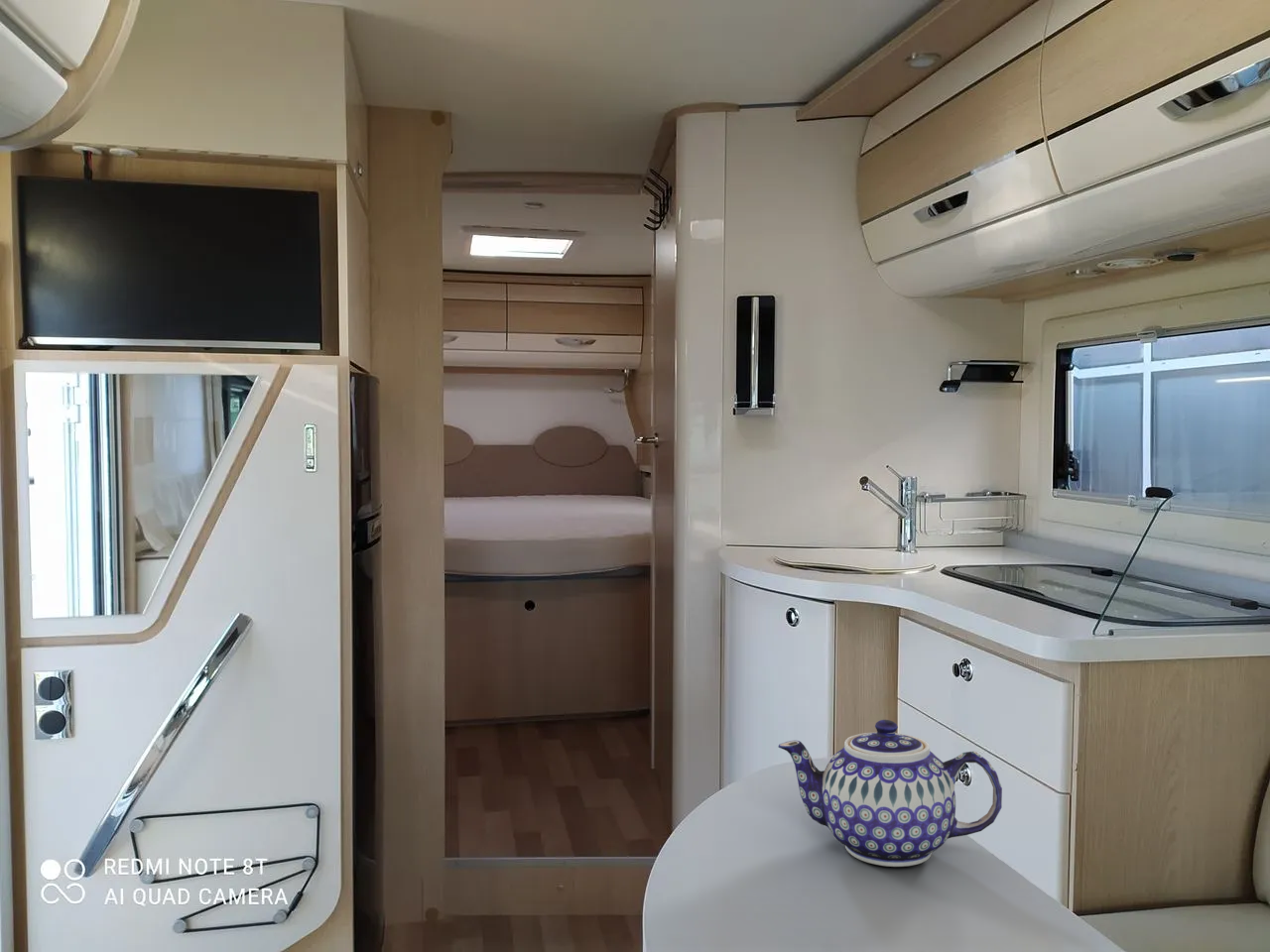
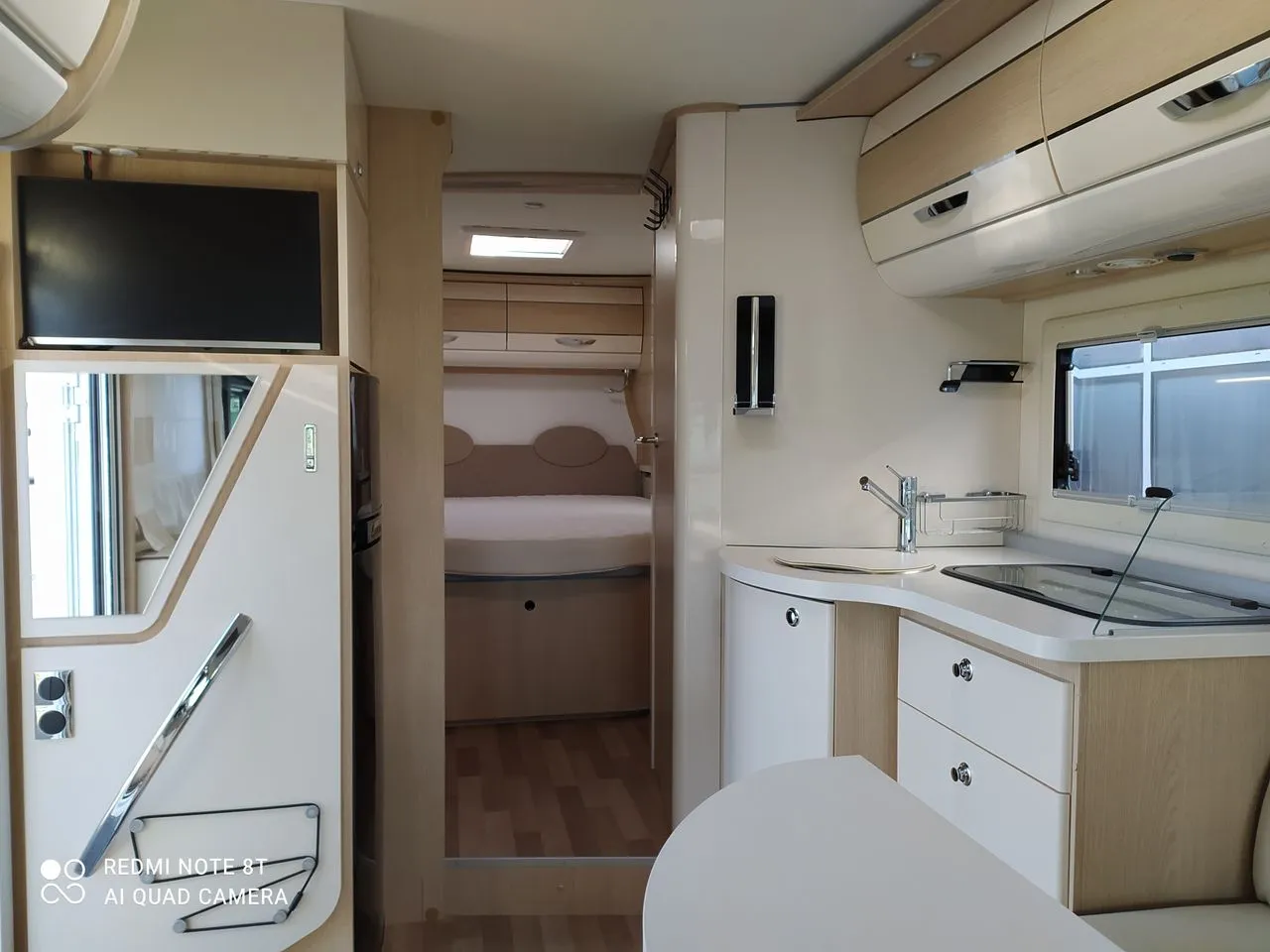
- teapot (886, 784)
